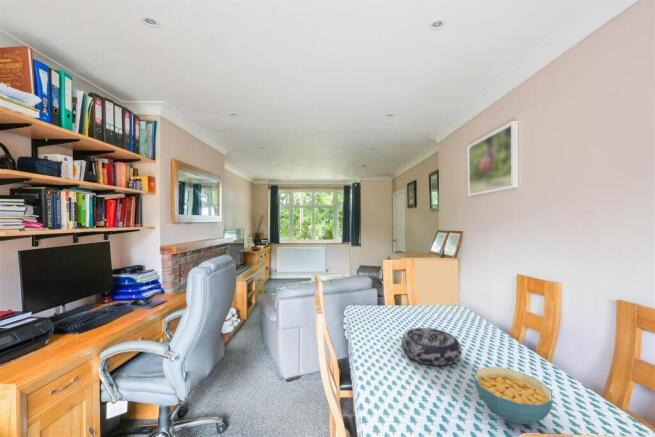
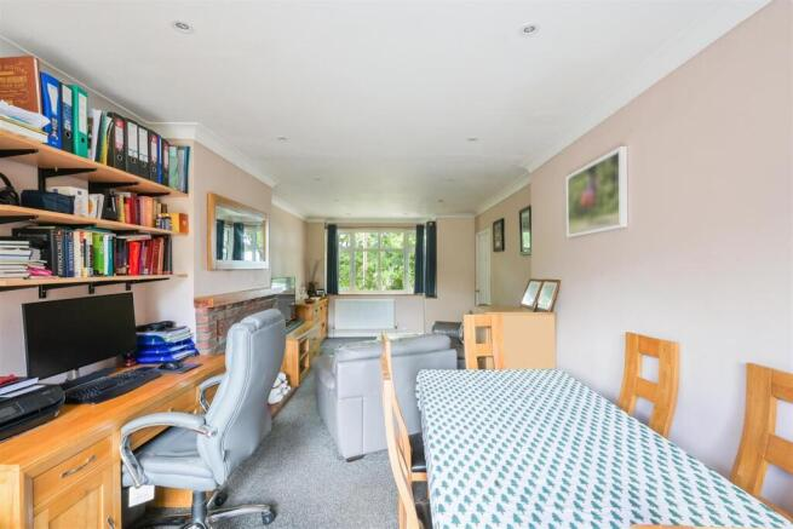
- cereal bowl (511, 400)
- decorative bowl (430, 345)
